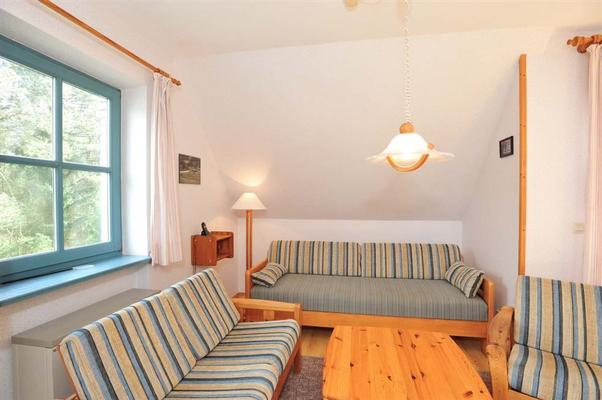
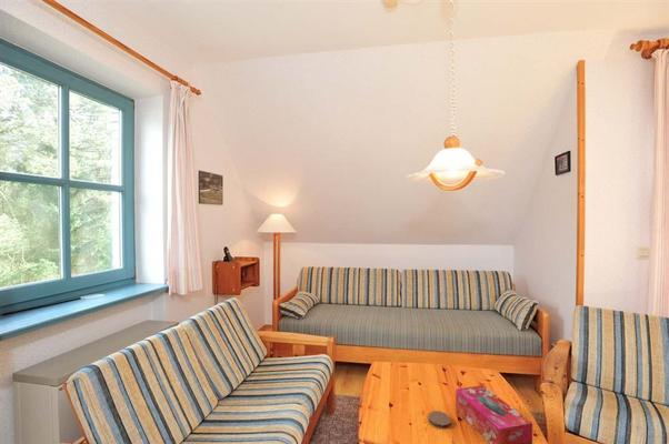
+ tissue box (490, 415)
+ coaster (439, 418)
